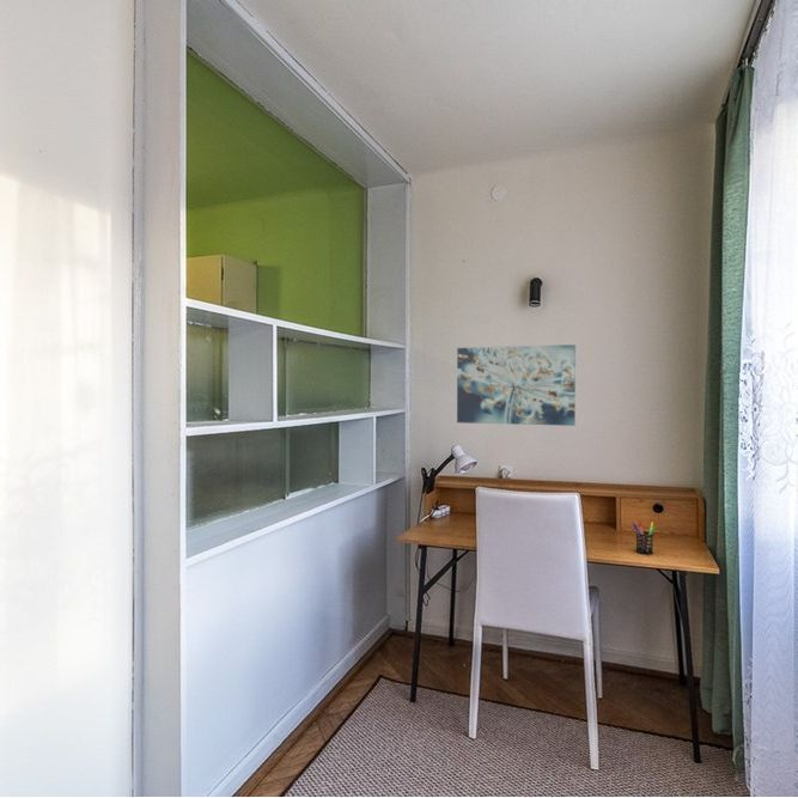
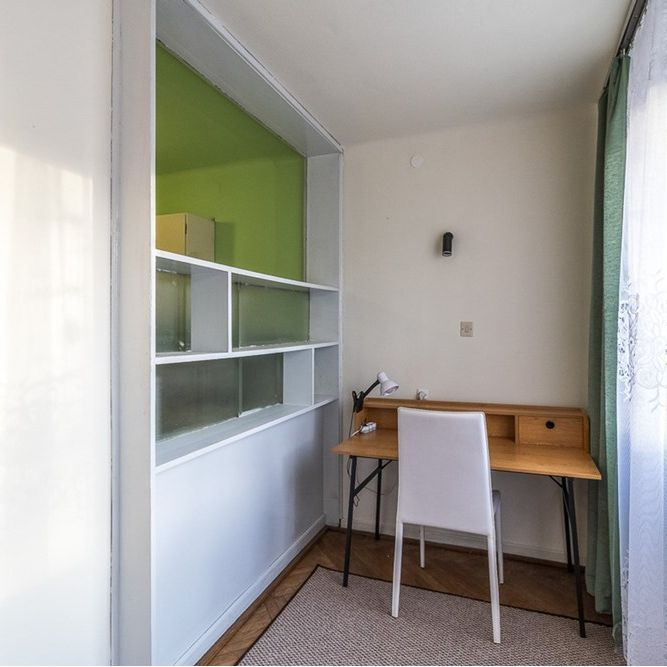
- pen holder (645, 536)
- wall art (513, 385)
